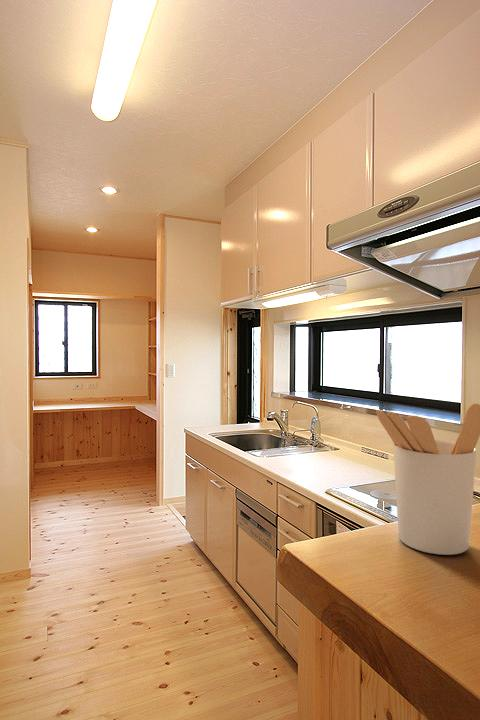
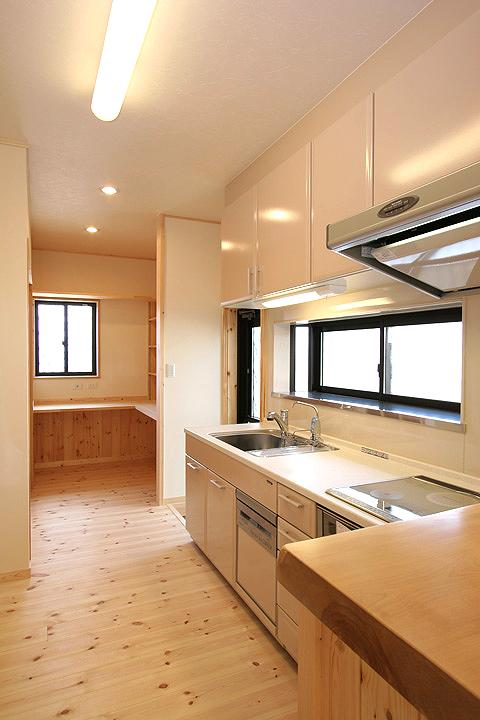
- utensil holder (424, 474)
